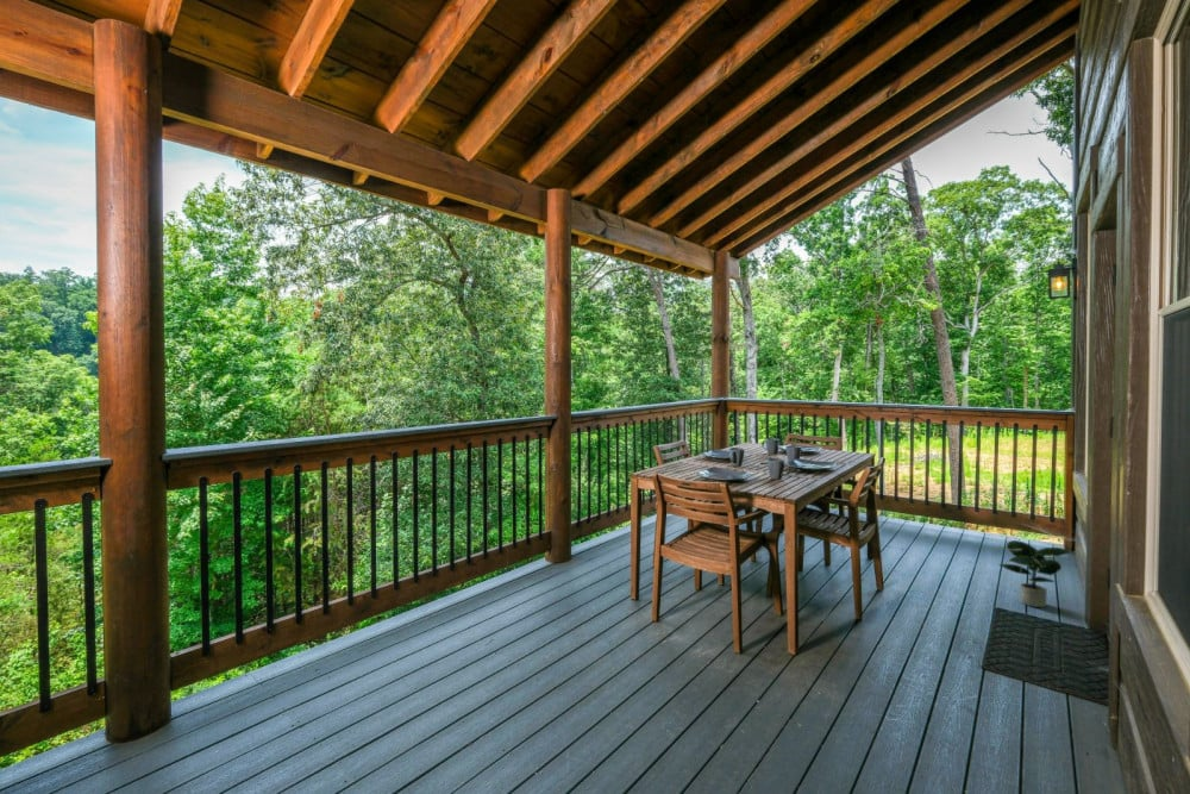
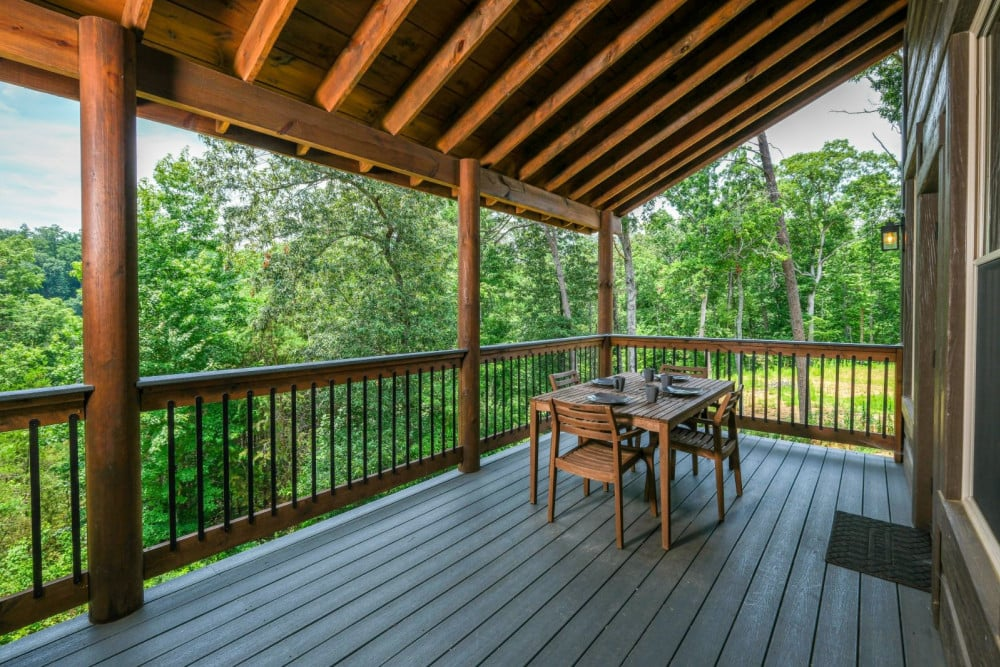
- potted plant (1034, 575)
